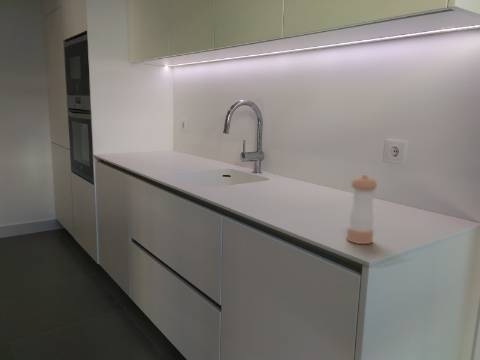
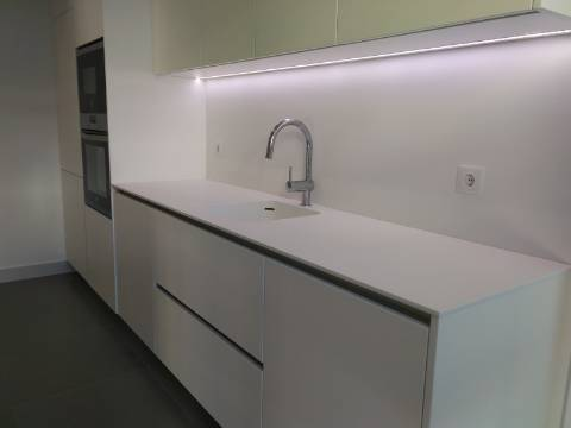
- pepper shaker (362, 207)
